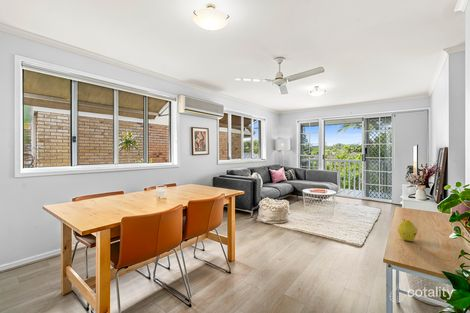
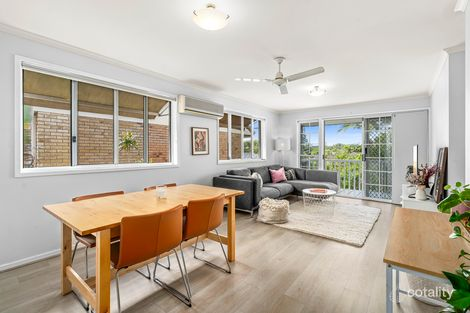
- fruit (407, 229)
